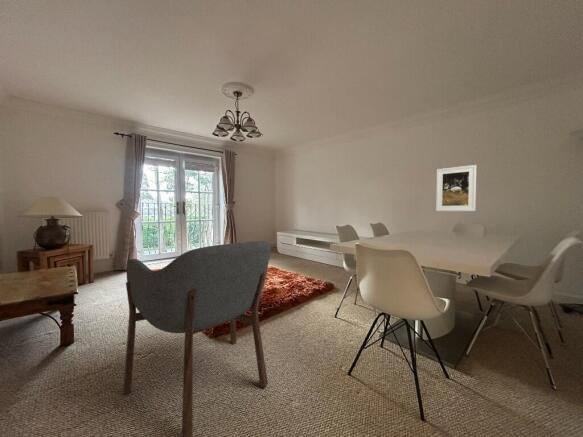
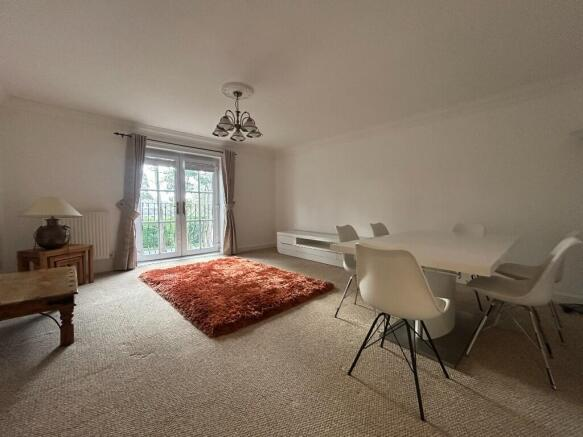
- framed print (455, 189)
- armchair (208, 312)
